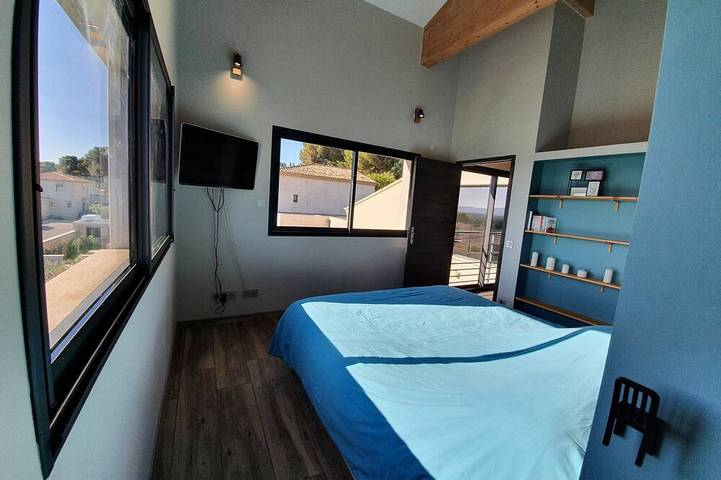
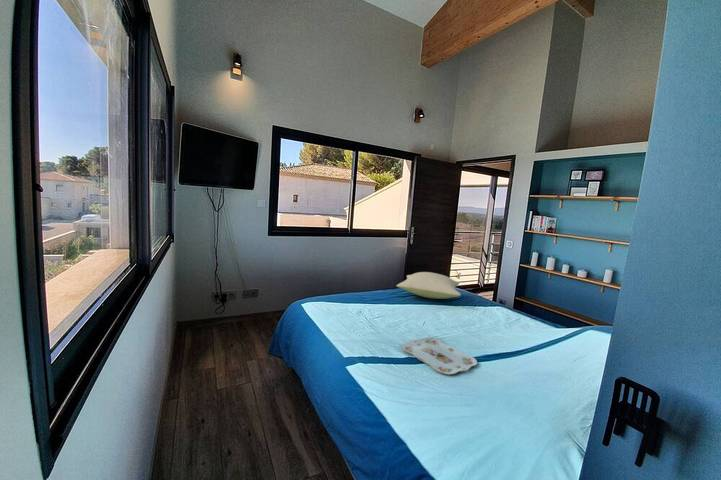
+ pillow (429, 284)
+ serving tray (437, 354)
